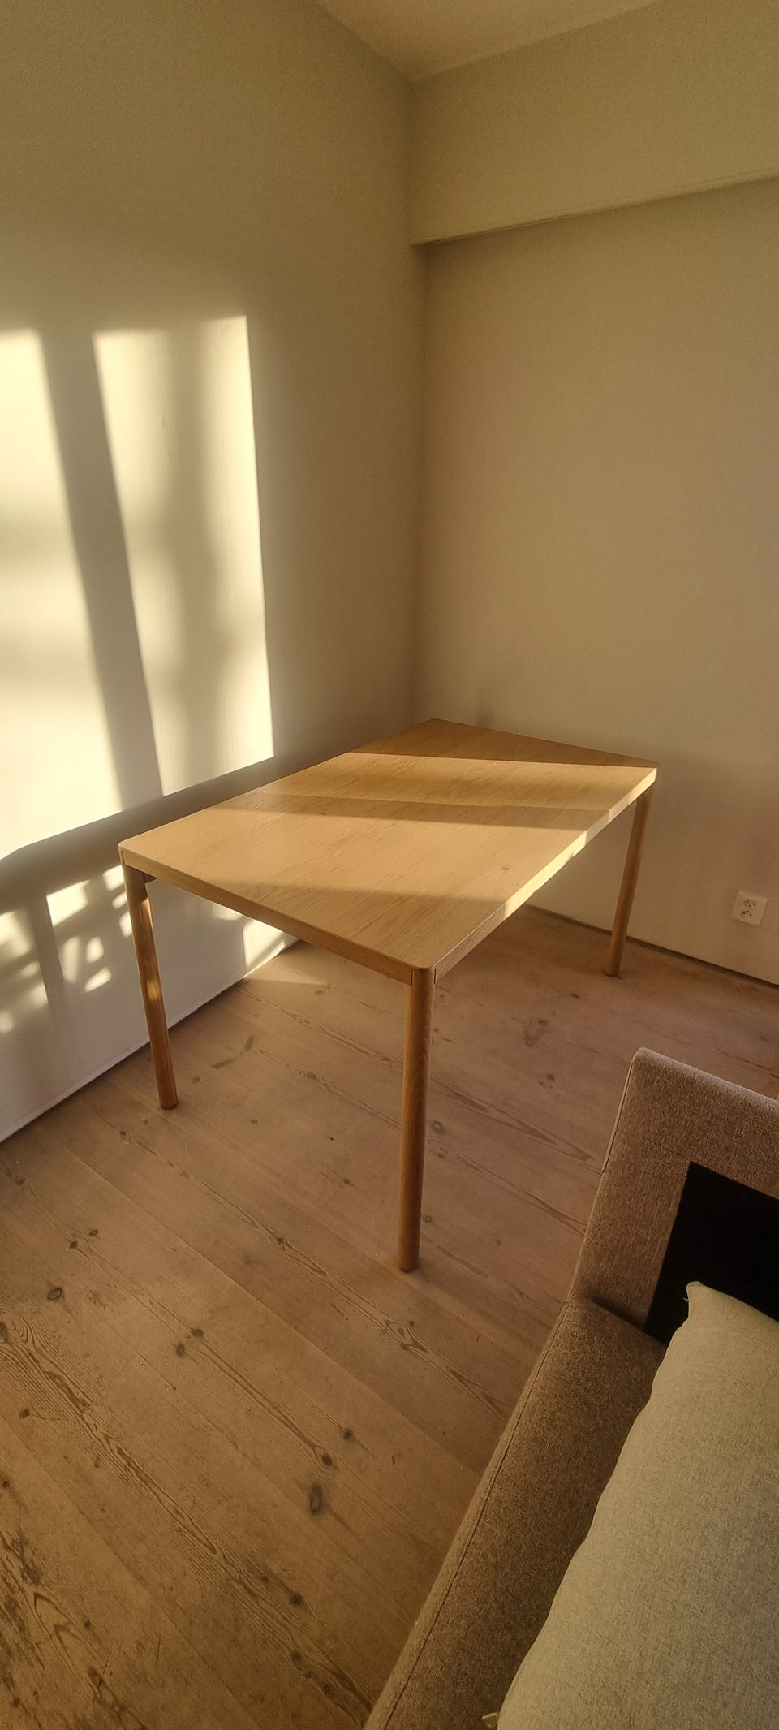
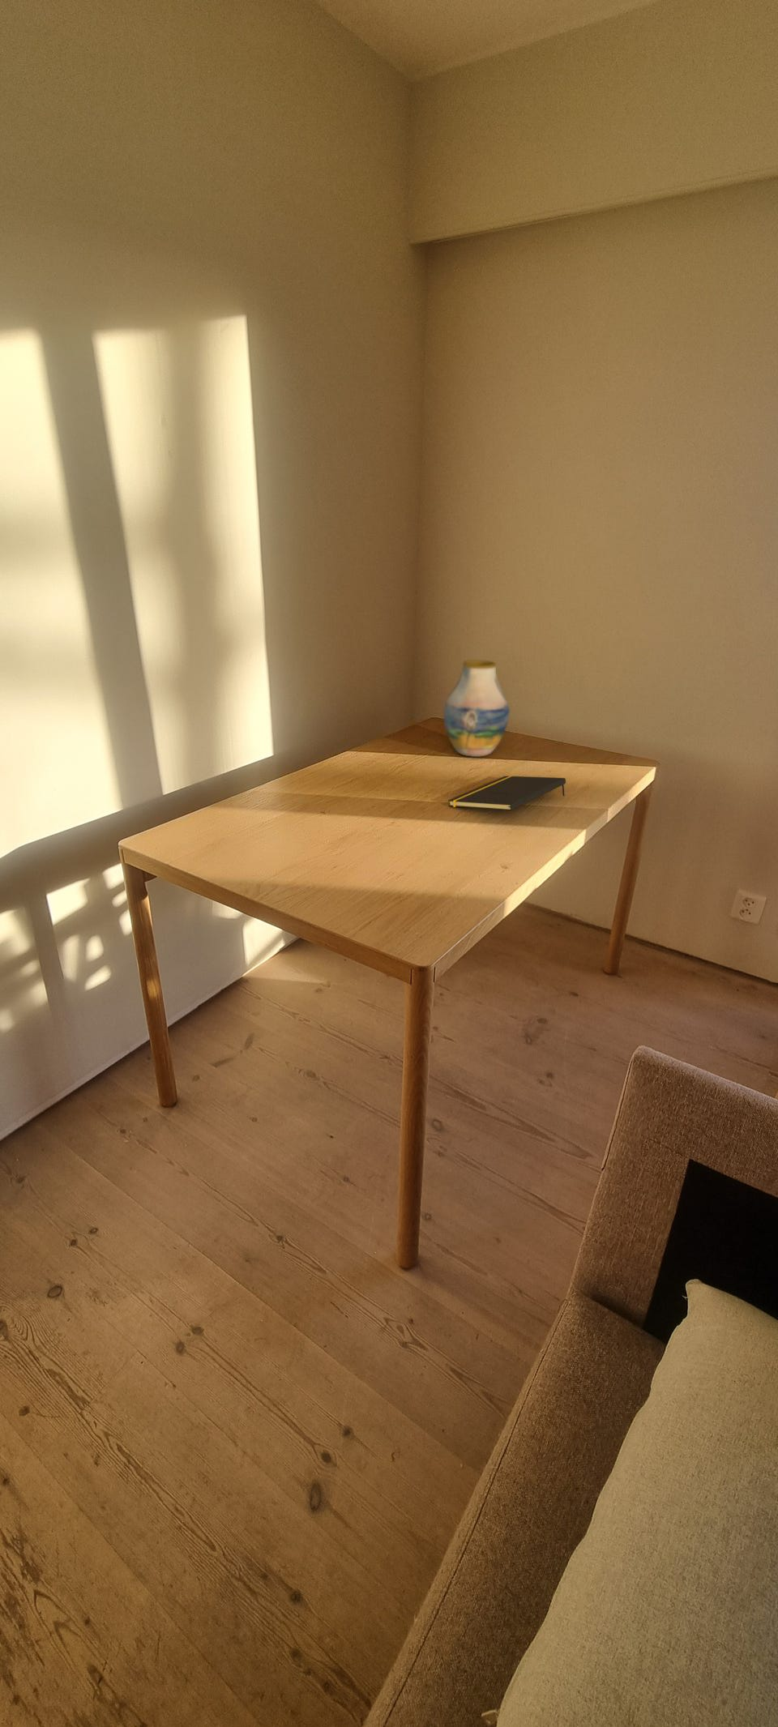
+ notepad (507, 792)
+ vase (476, 709)
